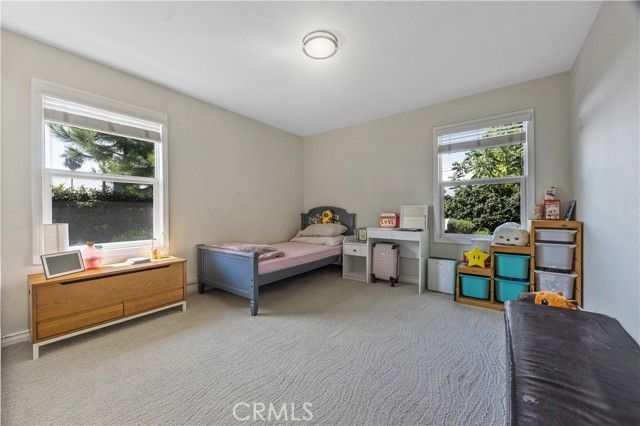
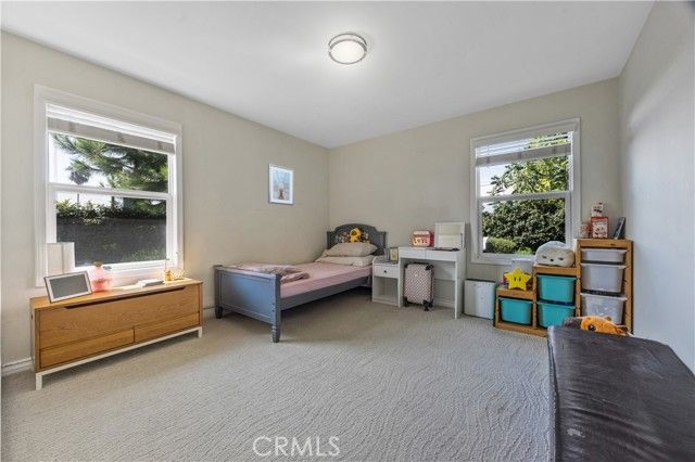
+ picture frame (281, 185)
